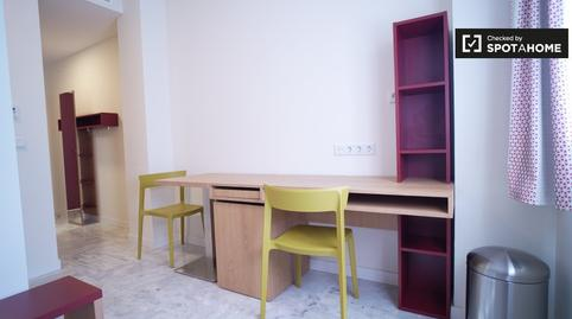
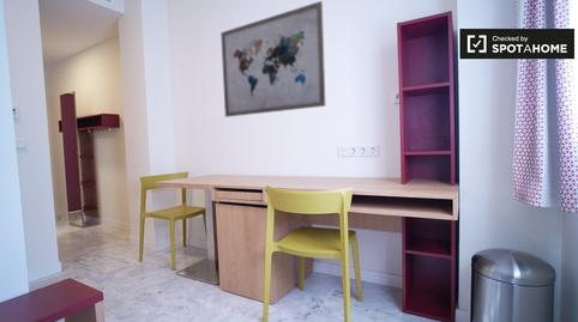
+ wall art (267, 66)
